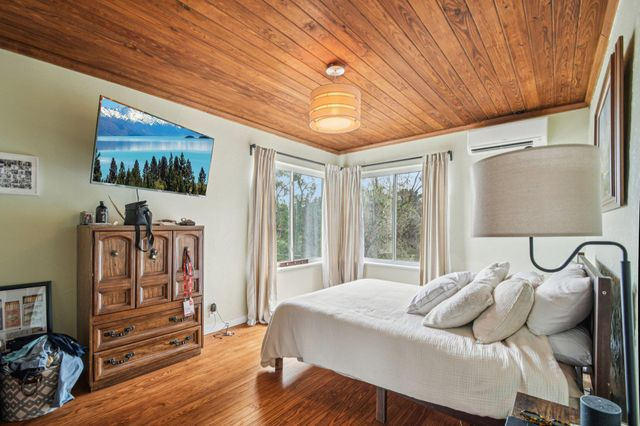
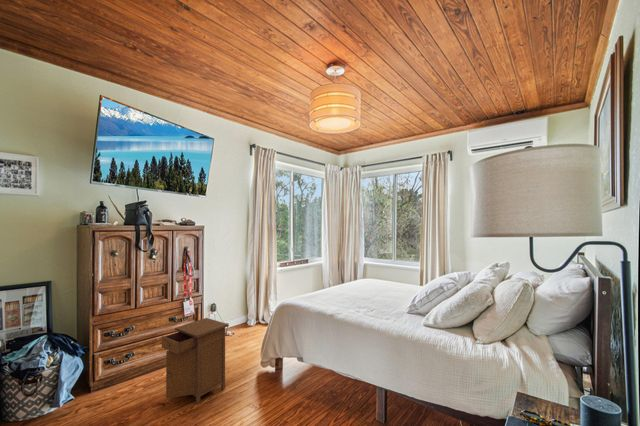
+ nightstand (194, 361)
